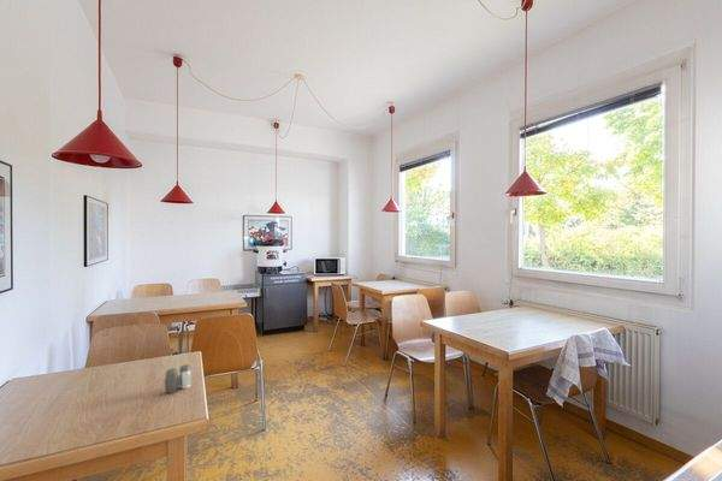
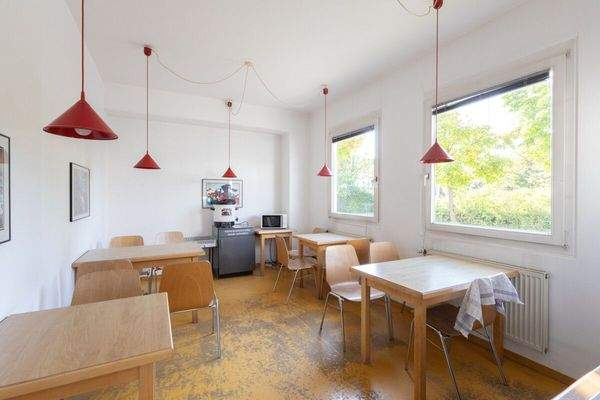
- salt and pepper shaker (178, 378)
